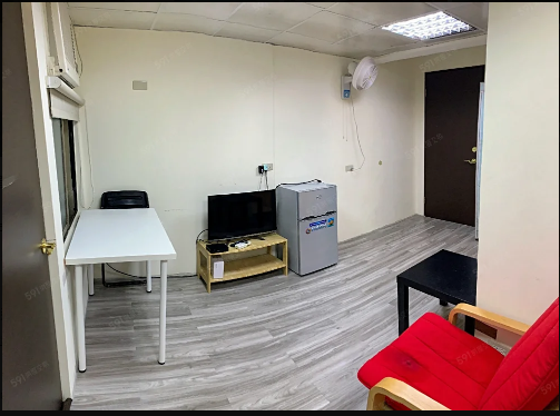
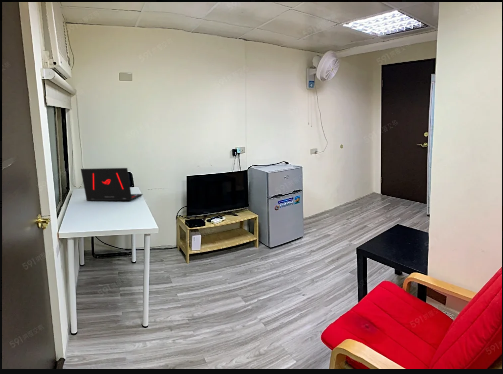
+ laptop (113, 182)
